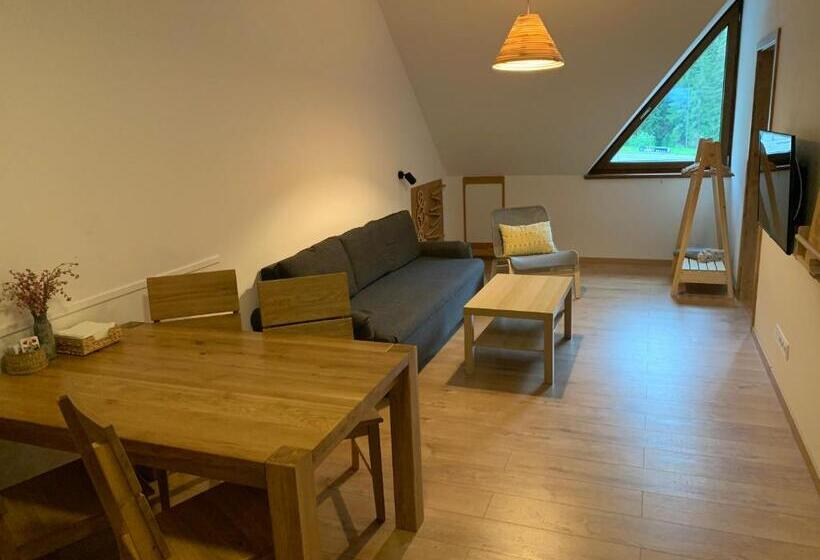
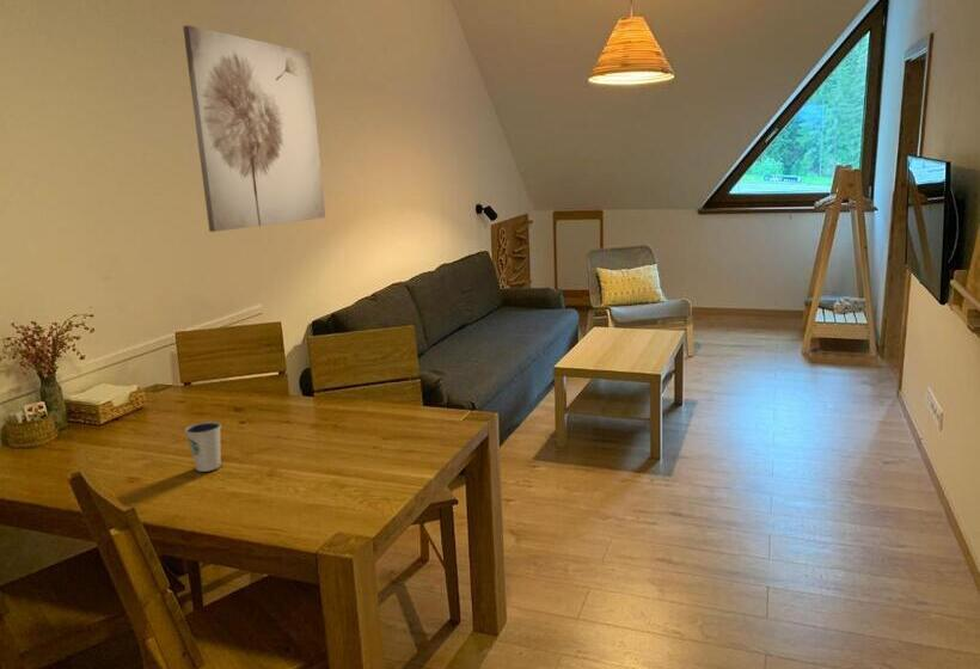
+ dixie cup (206, 447)
+ wall art (263, 134)
